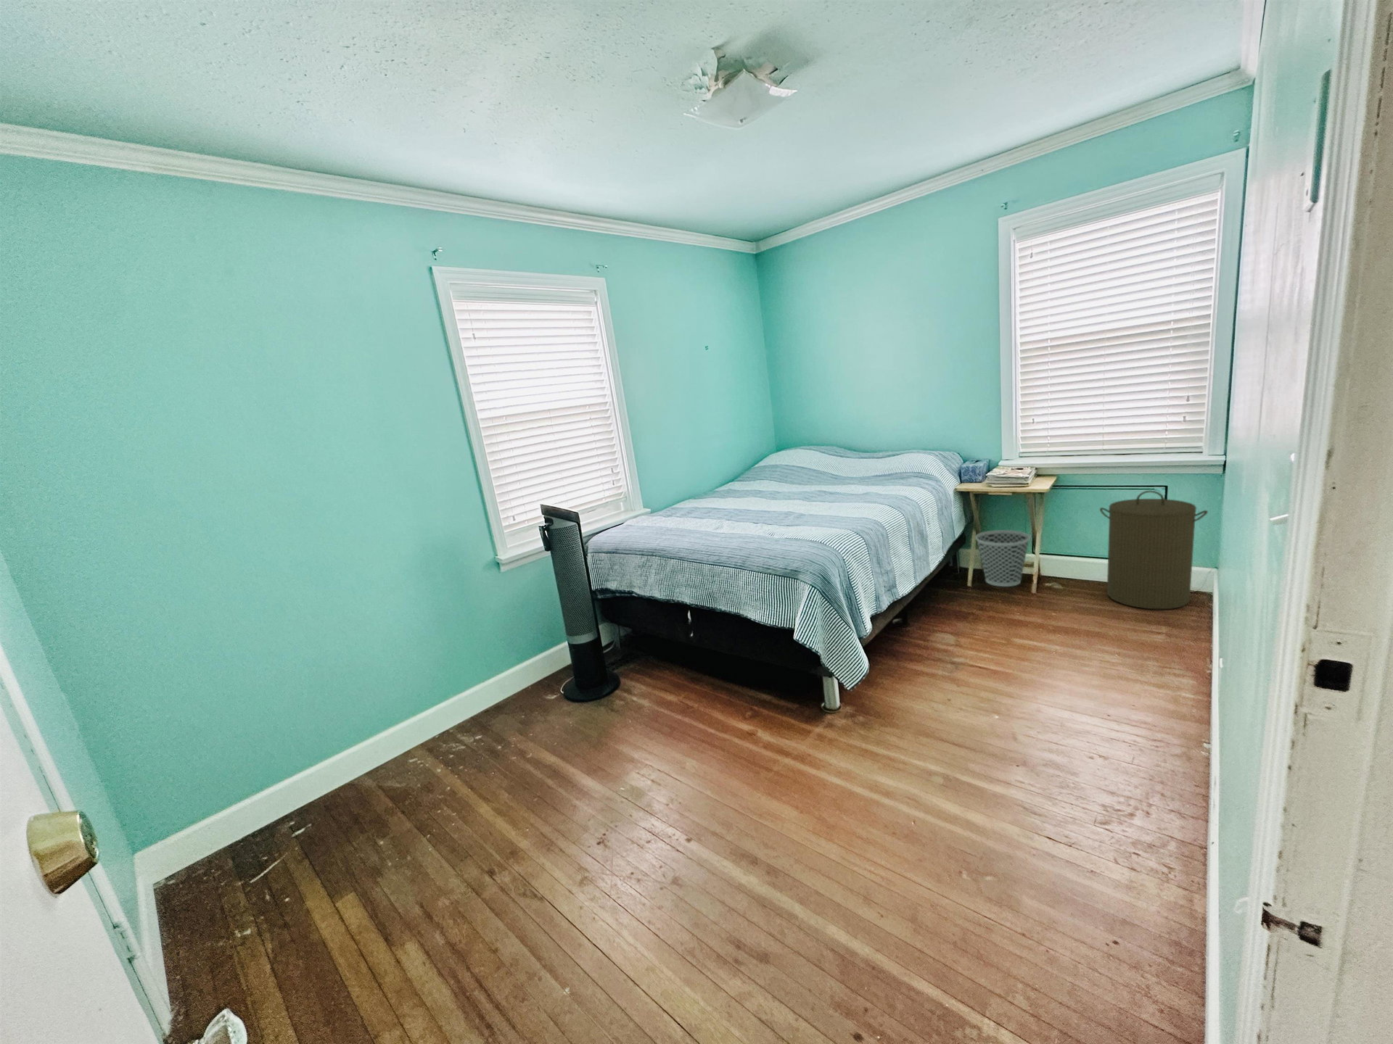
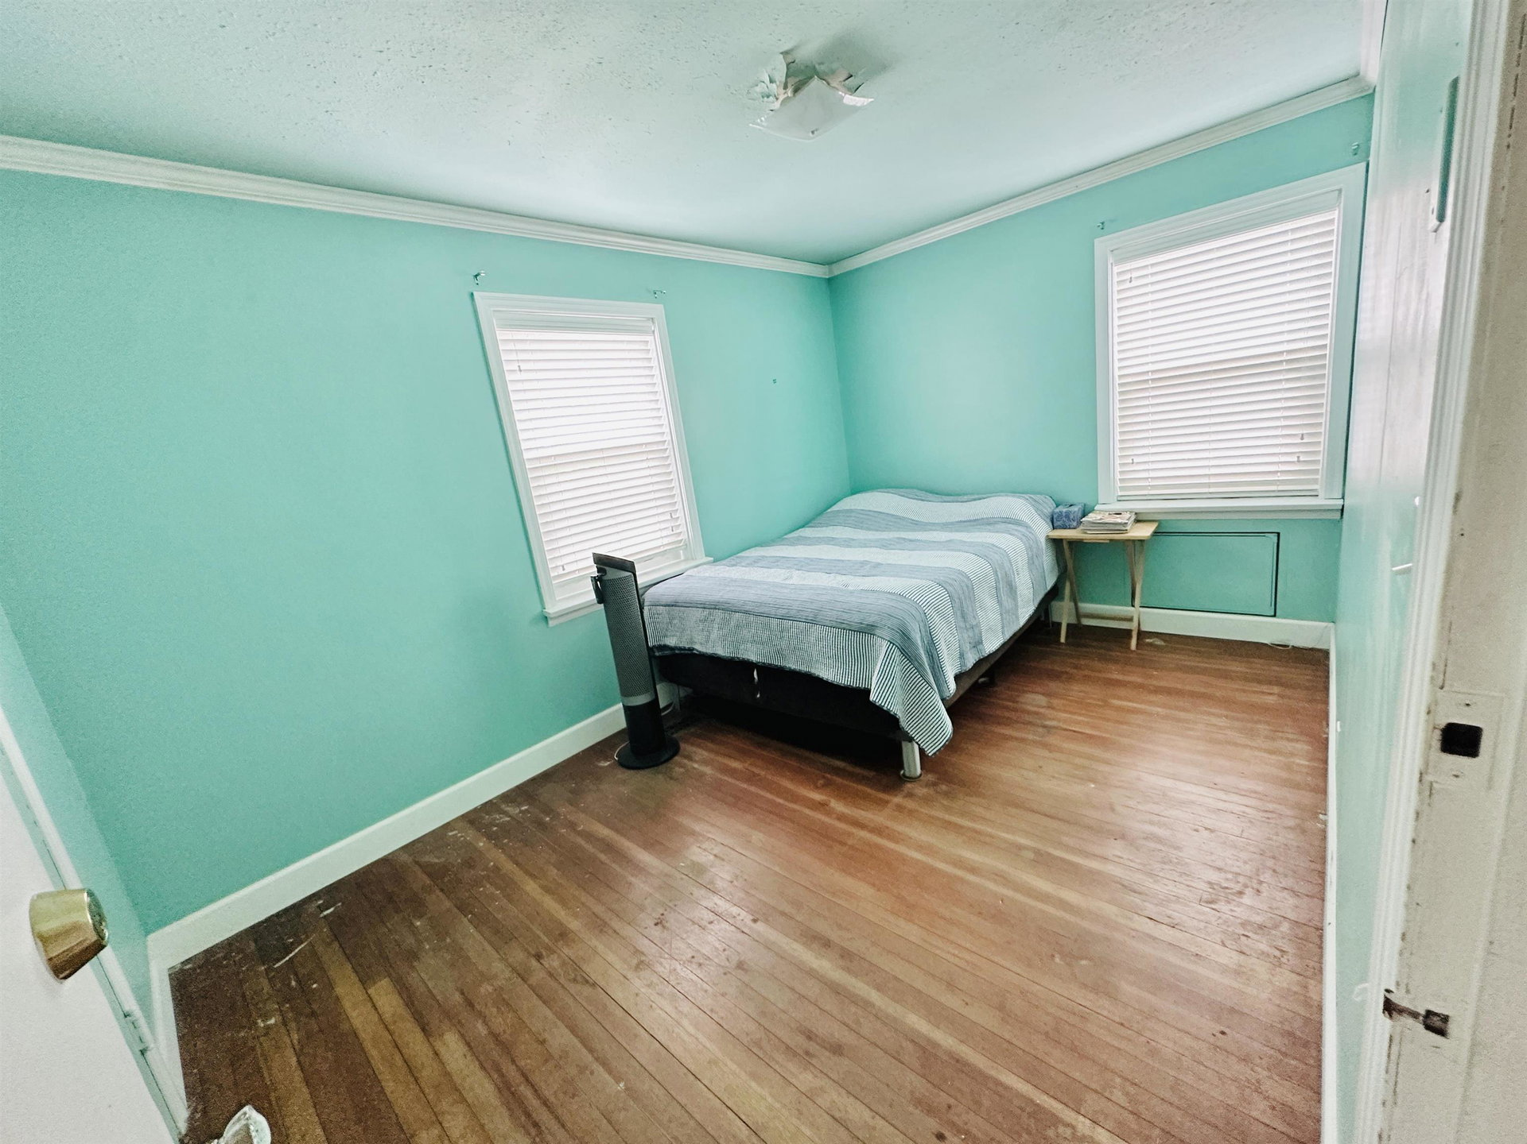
- wastebasket (1001, 559)
- laundry hamper (1149, 544)
